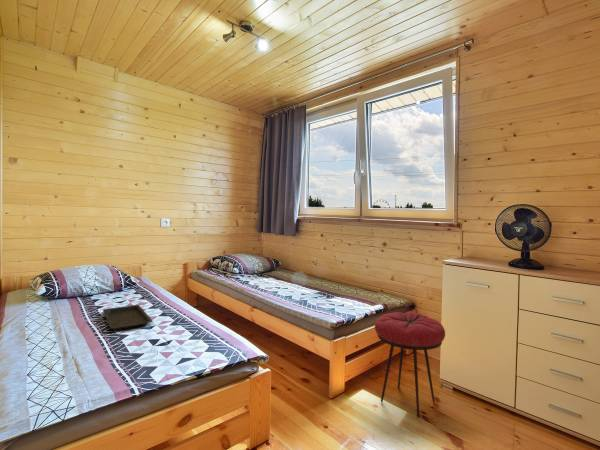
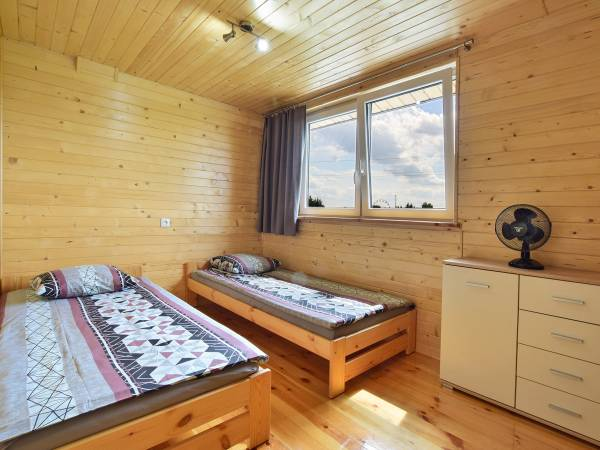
- stool (402, 358)
- serving tray (126, 317)
